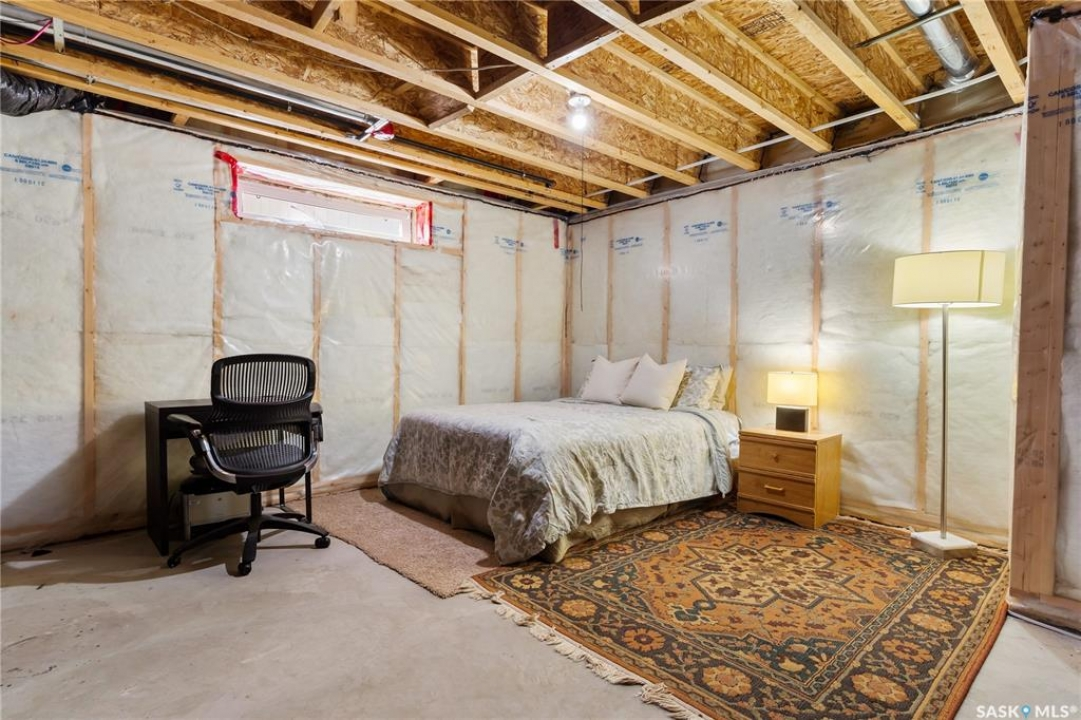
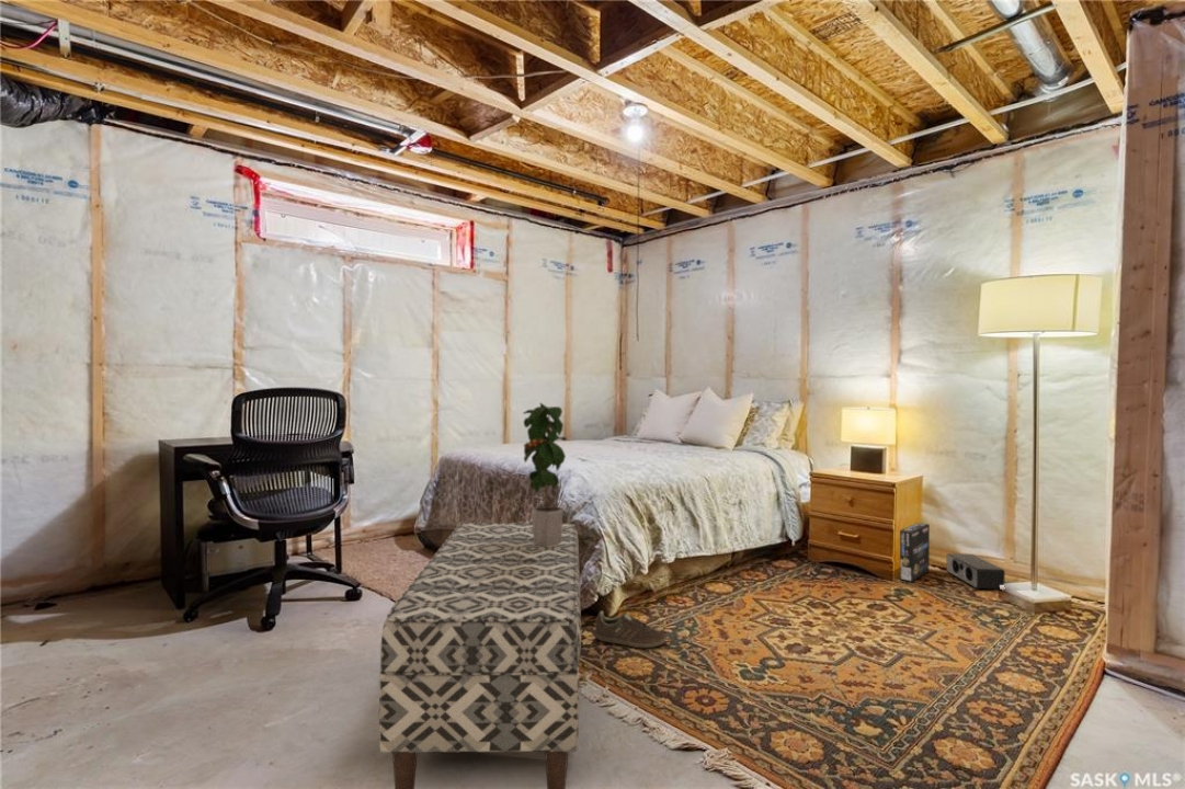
+ potted plant (544, 472)
+ sneaker (629, 628)
+ bench (503, 631)
+ speaker (973, 571)
+ box (914, 551)
